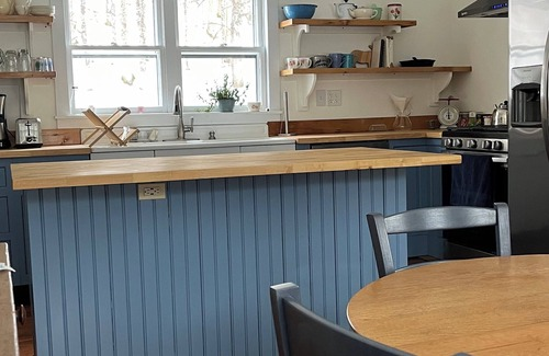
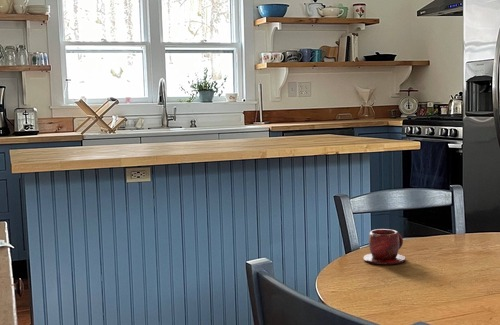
+ teacup (385, 245)
